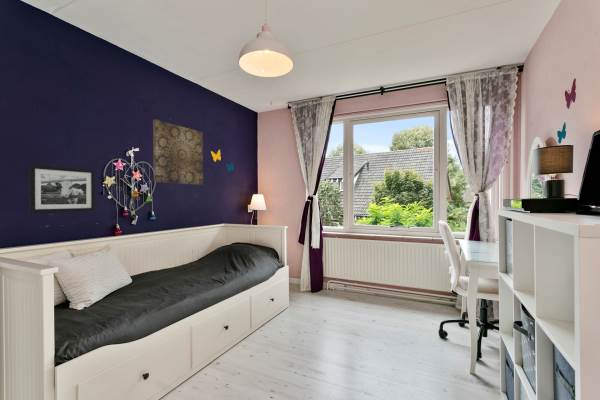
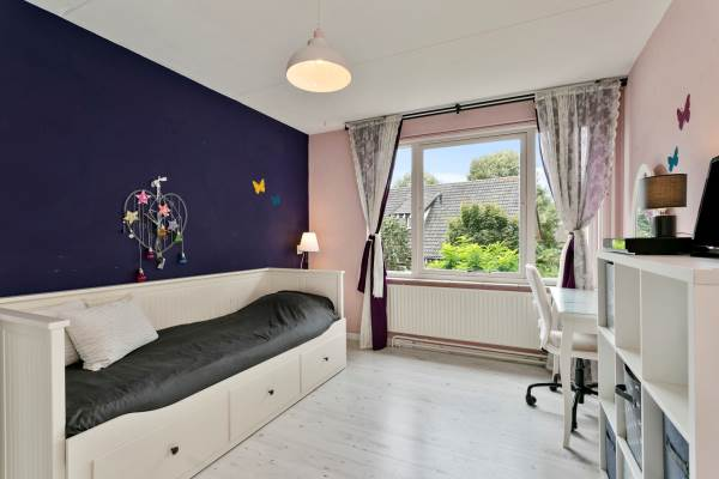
- wall art (180, 154)
- picture frame (64, 189)
